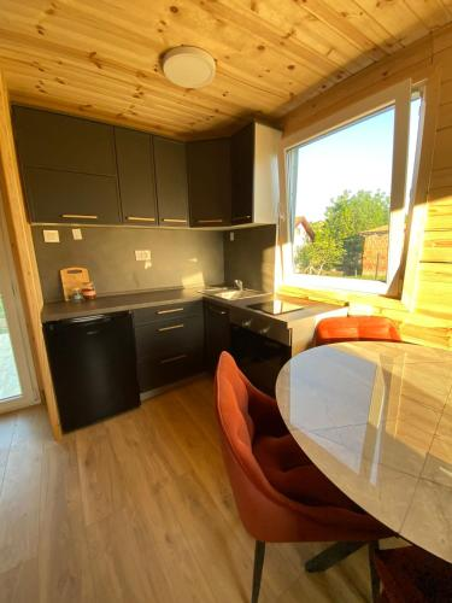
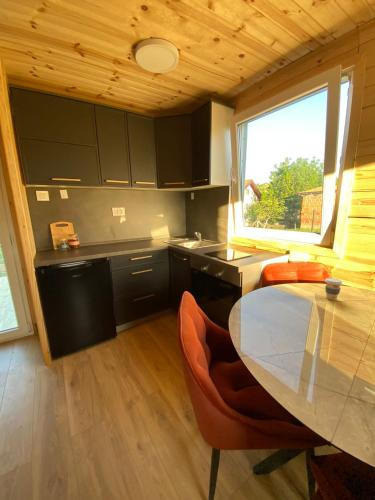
+ coffee cup (332, 289)
